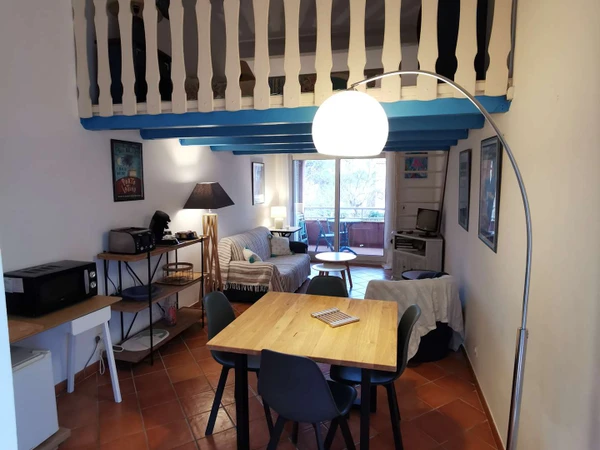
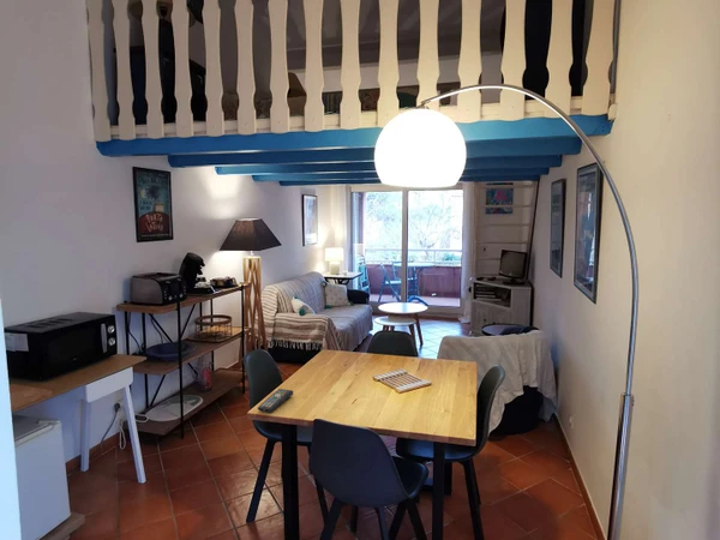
+ remote control (276, 400)
